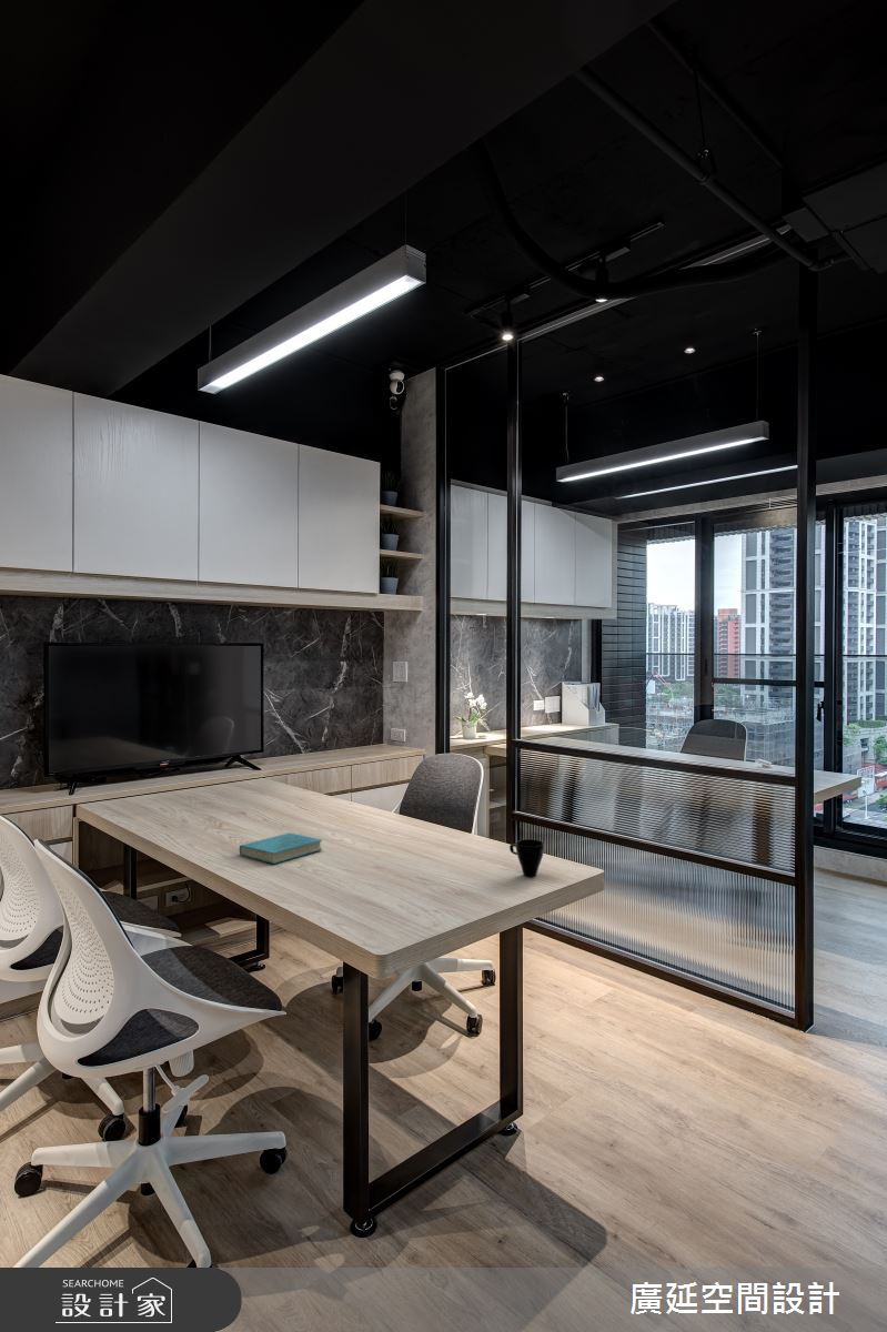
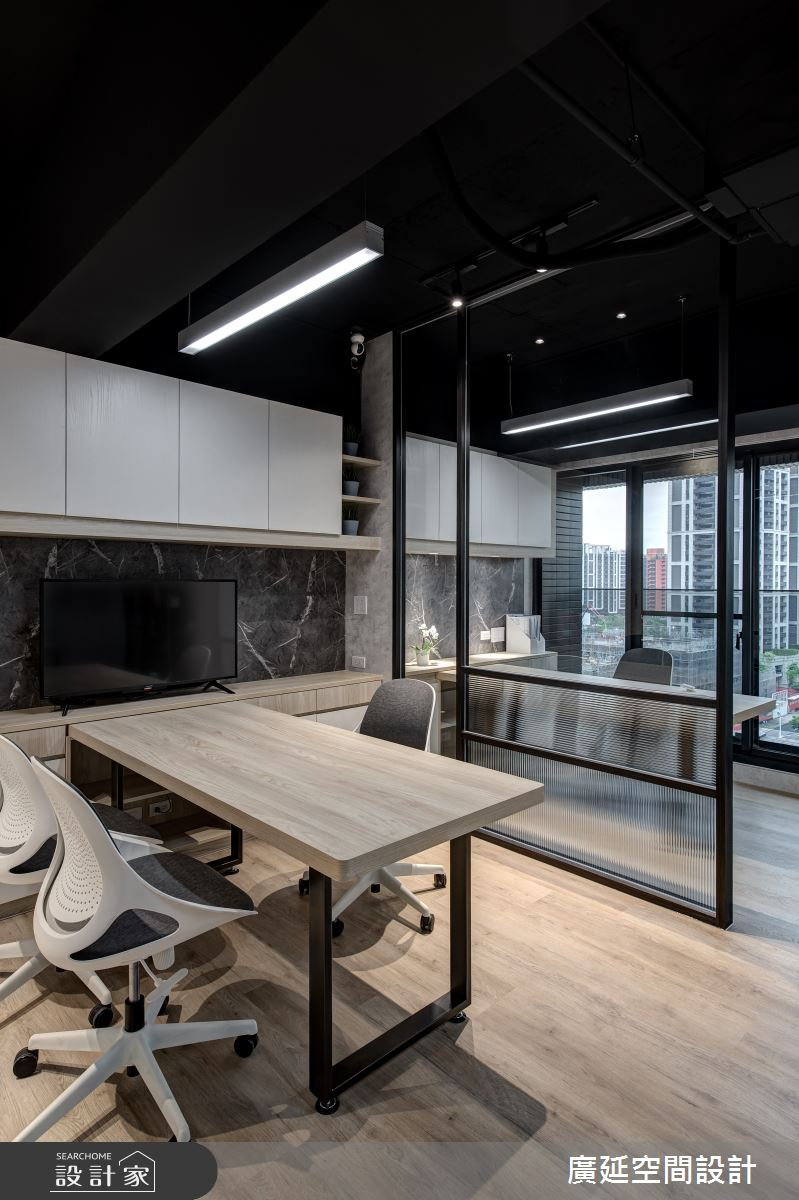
- cup (525, 857)
- book (281, 847)
